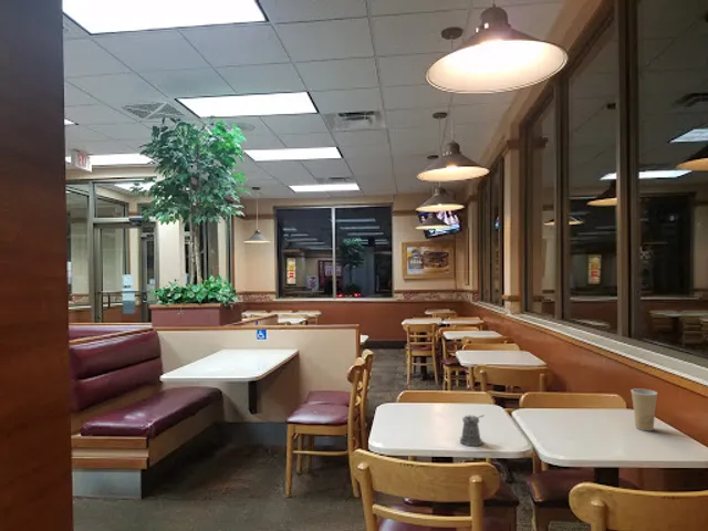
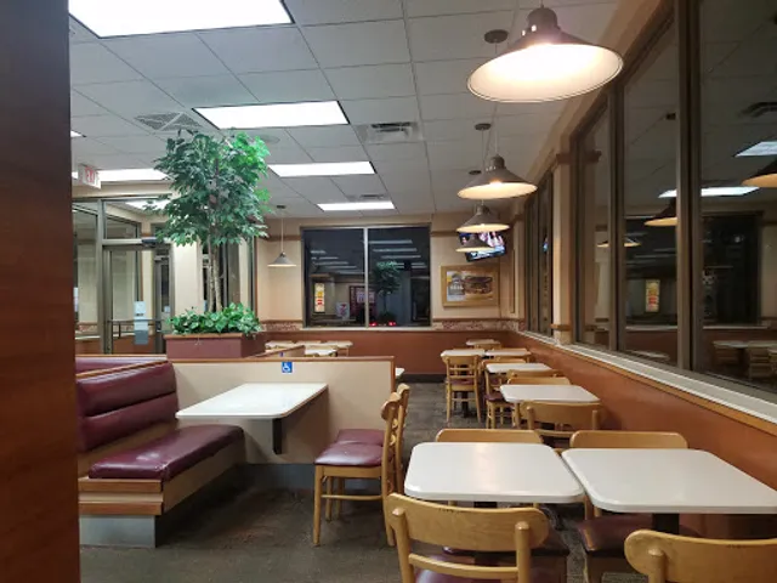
- paper cup (644, 409)
- pepper shaker (472, 427)
